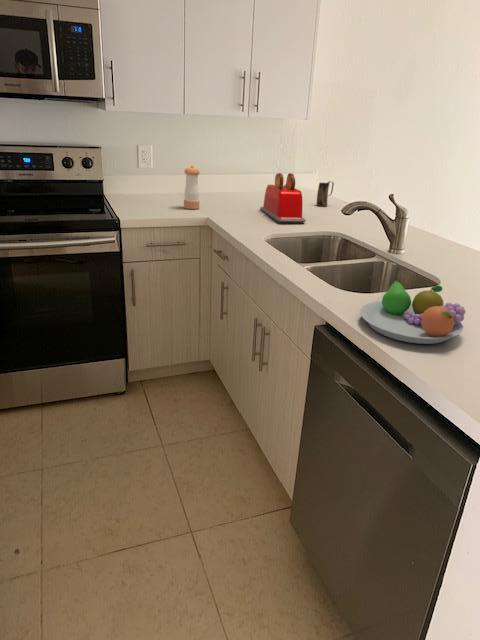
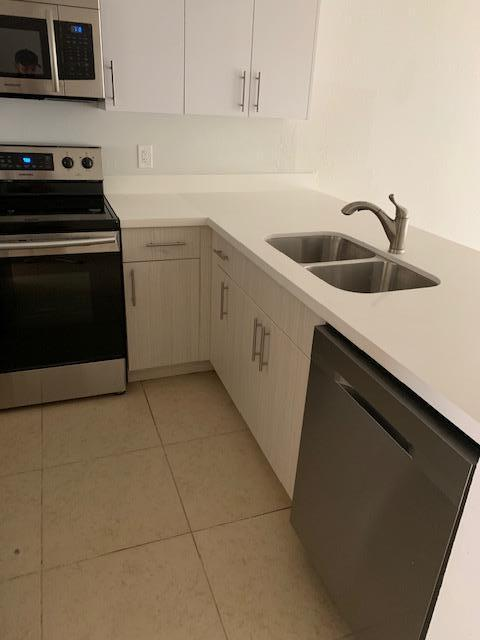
- mug (325, 193)
- toaster (283, 194)
- fruit bowl (412, 307)
- pepper shaker (191, 187)
